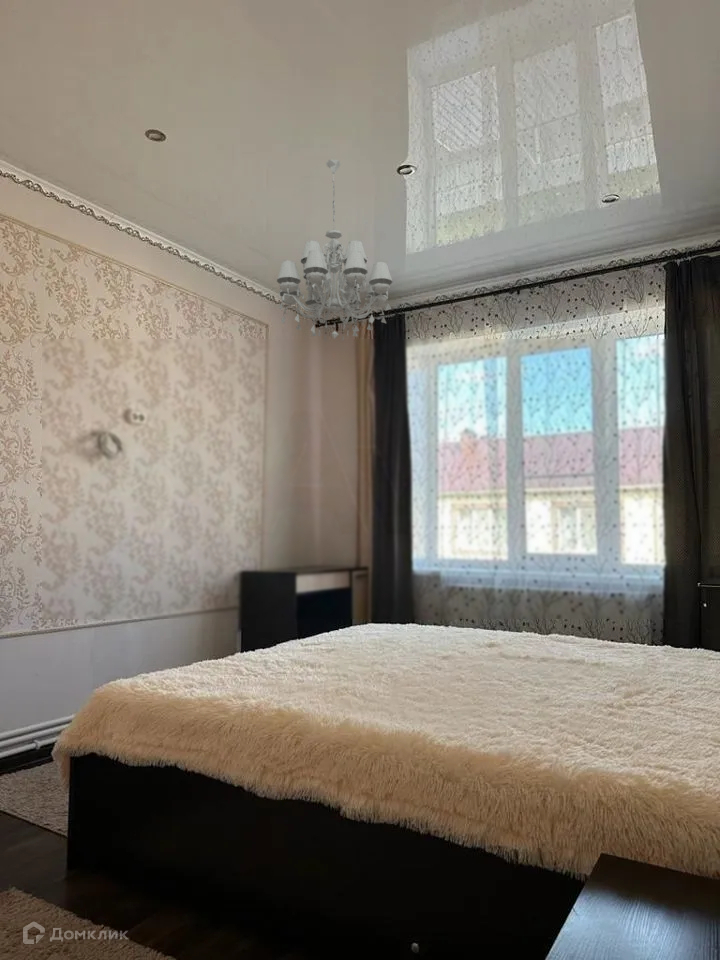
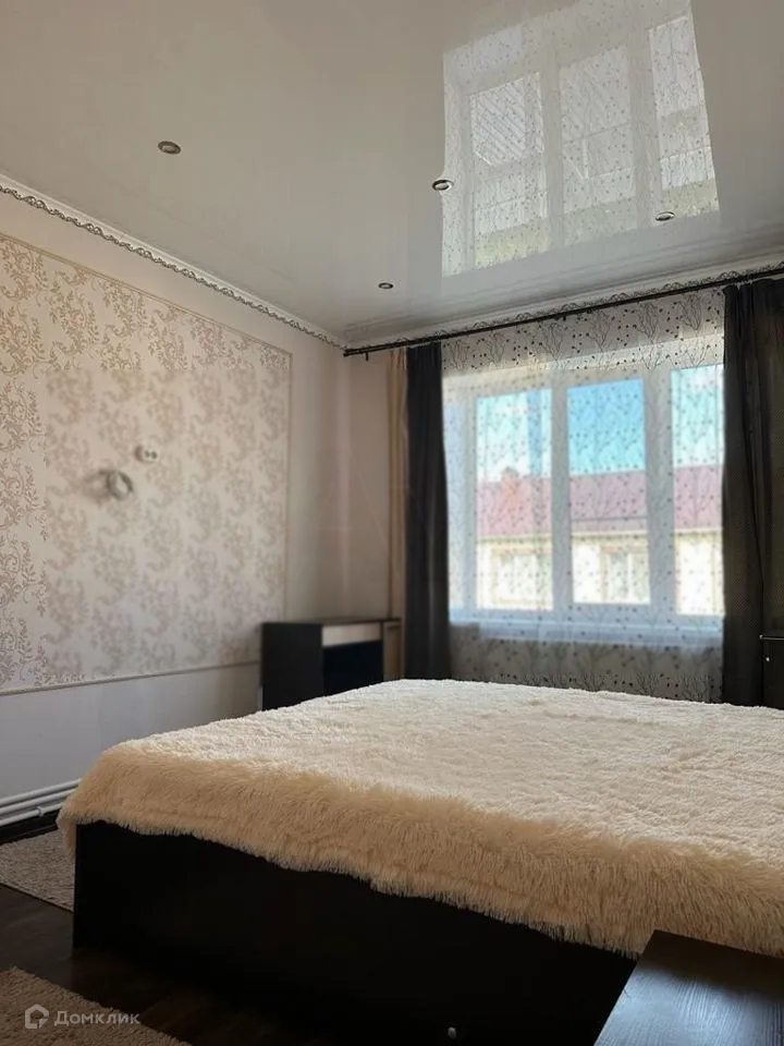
- chandelier (334, 250)
